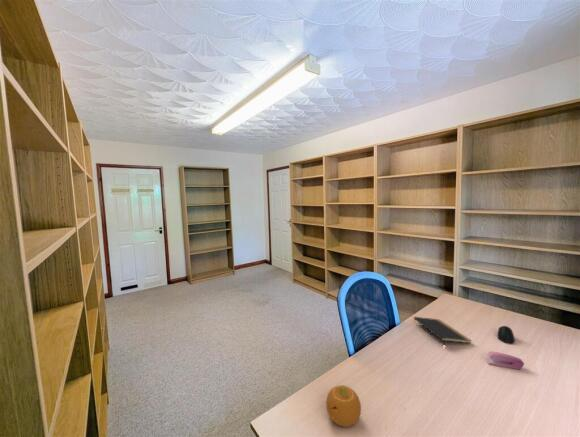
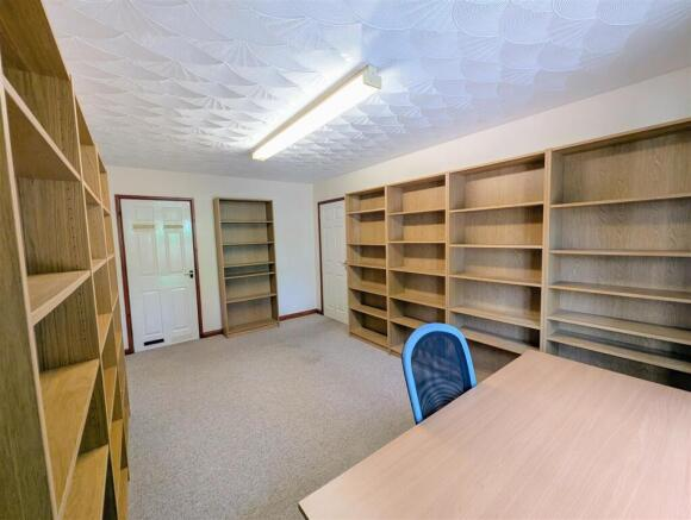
- notepad (440, 329)
- computer mouse (505, 332)
- fruit (343, 401)
- stapler (504, 359)
